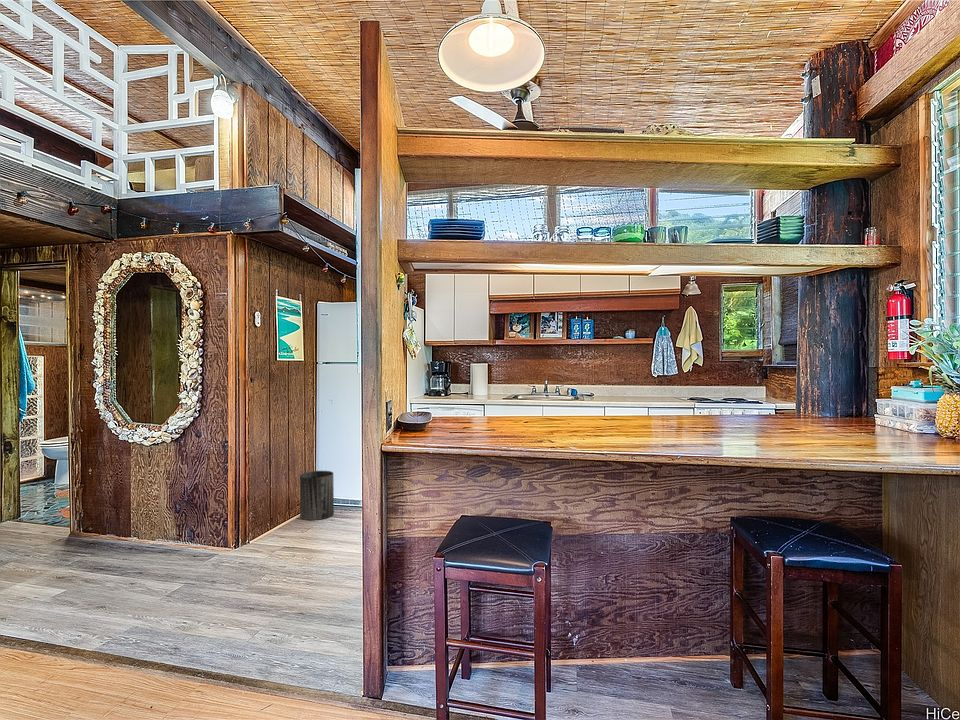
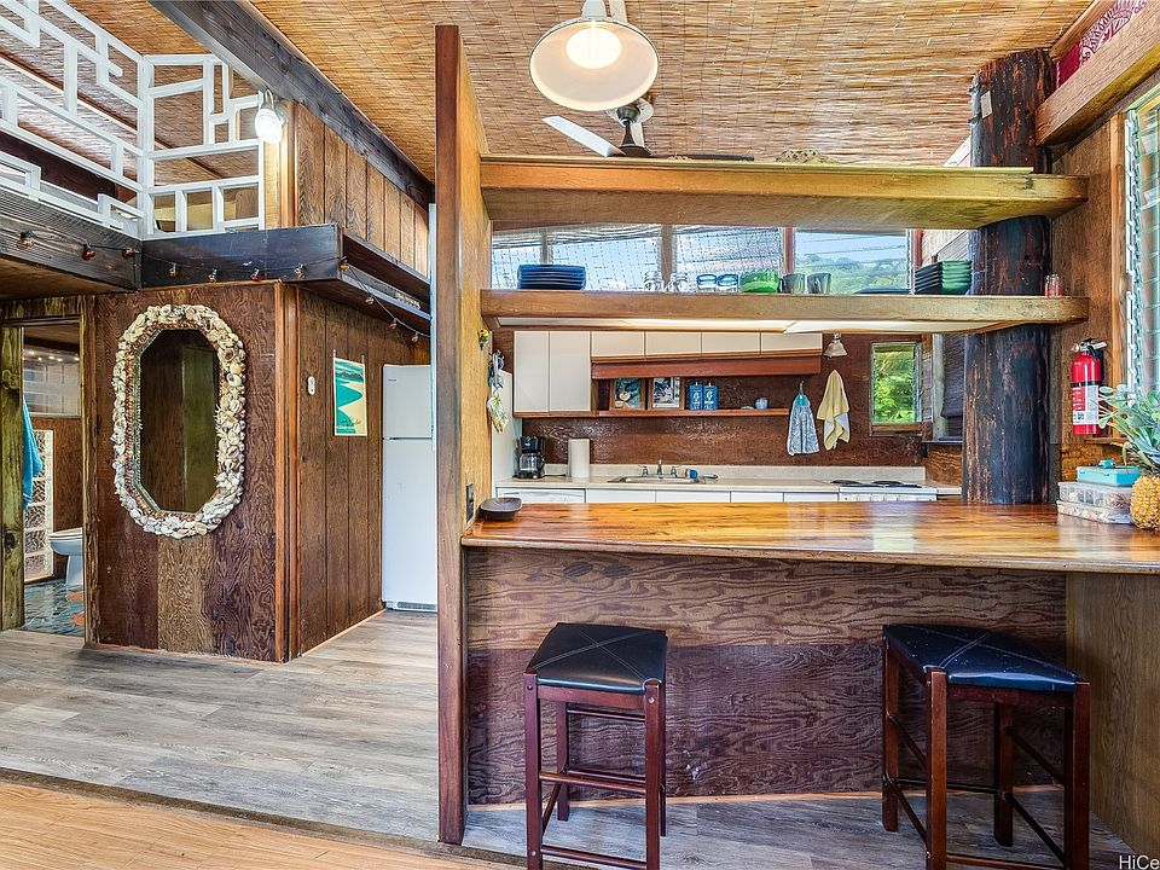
- trash can (316, 494)
